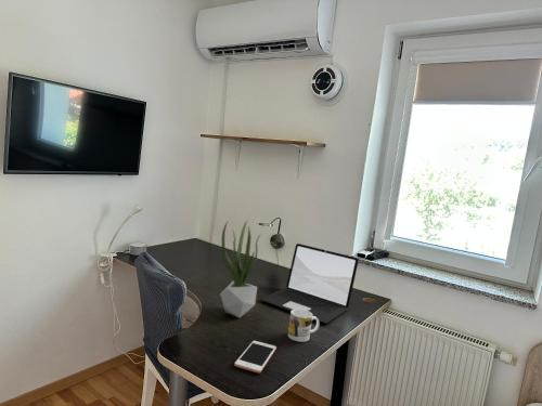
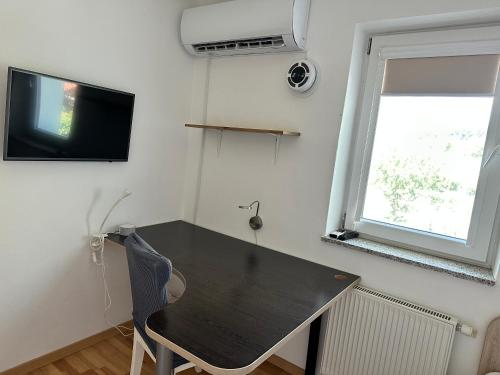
- mug (305, 325)
- potted plant (237, 267)
- laptop (309, 278)
- cell phone (256, 355)
